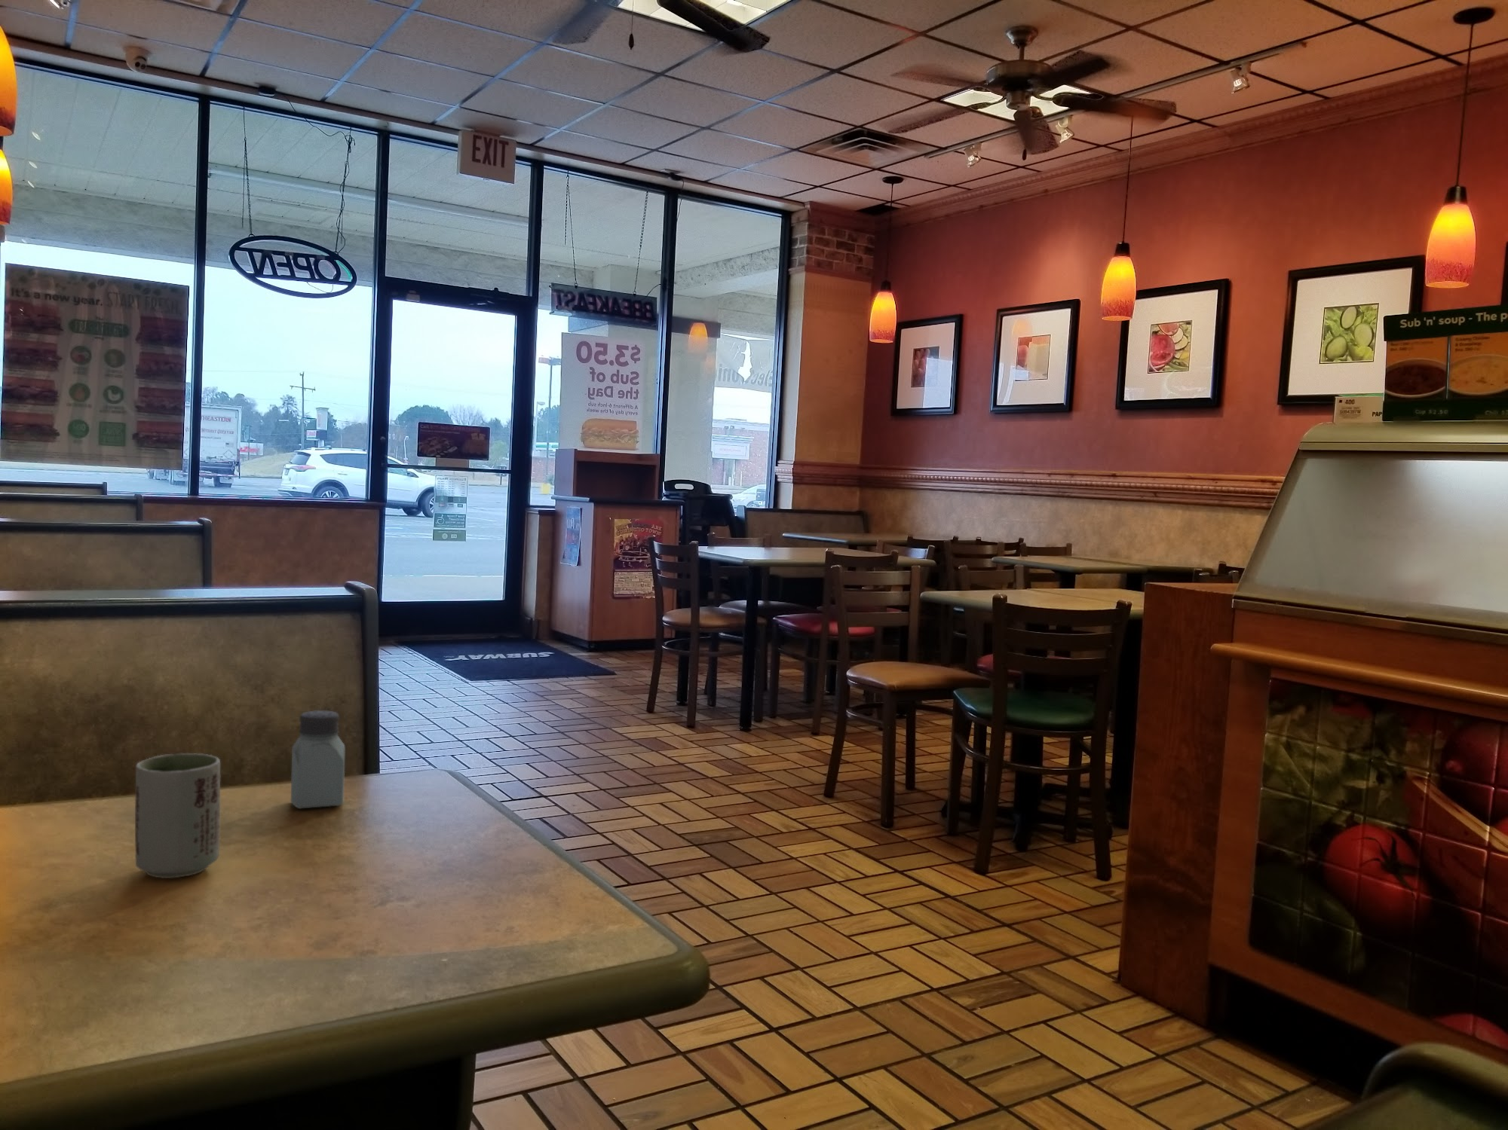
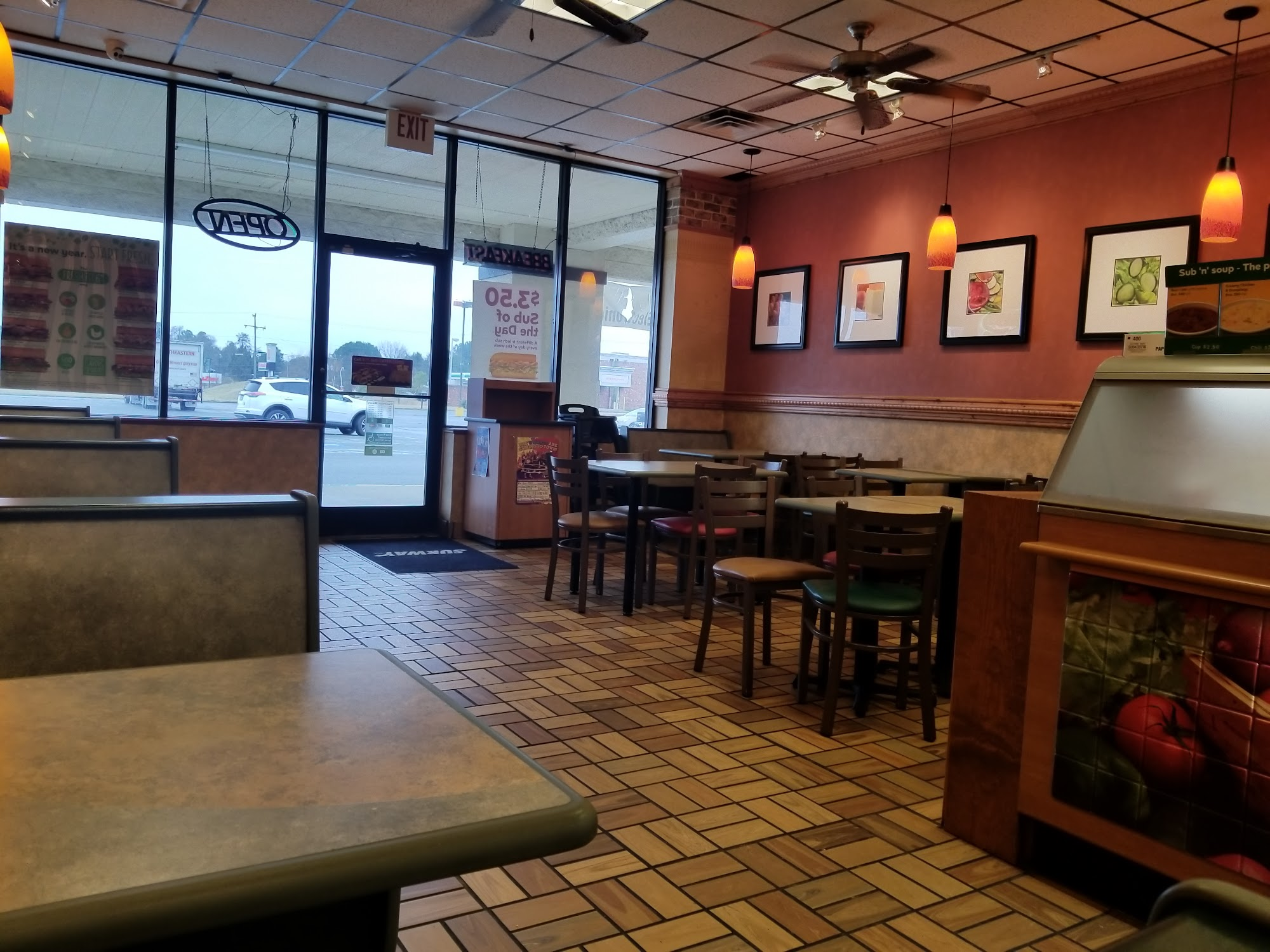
- cup (178, 815)
- saltshaker (318, 757)
